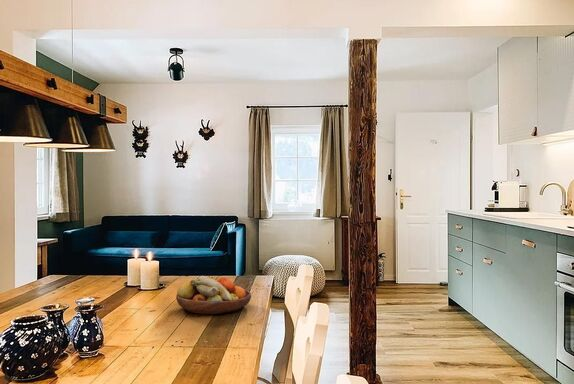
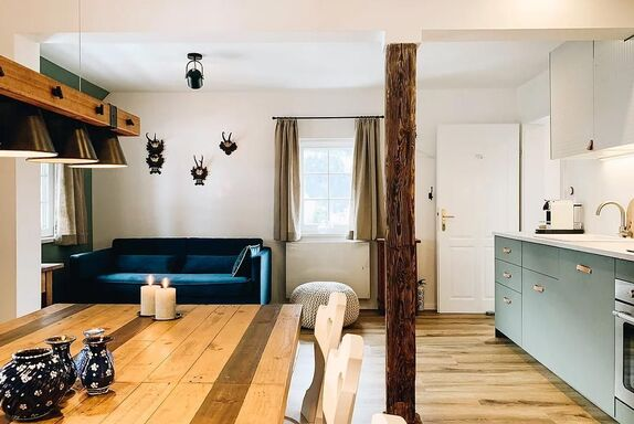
- fruit bowl (214, 291)
